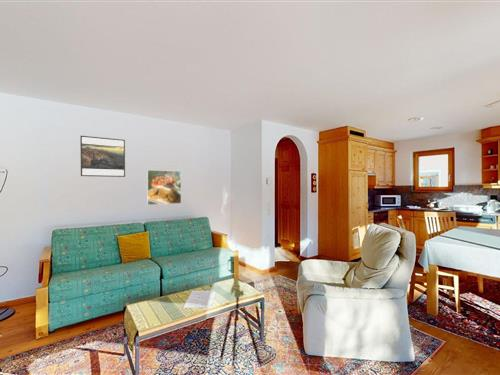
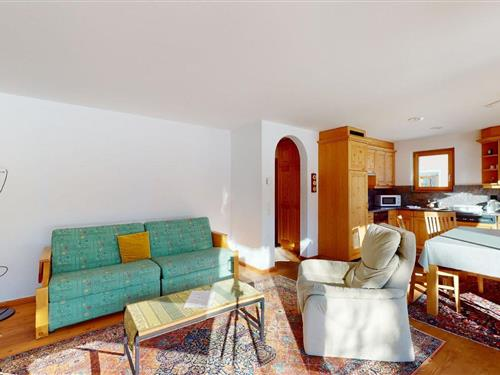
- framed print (103, 157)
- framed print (164, 187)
